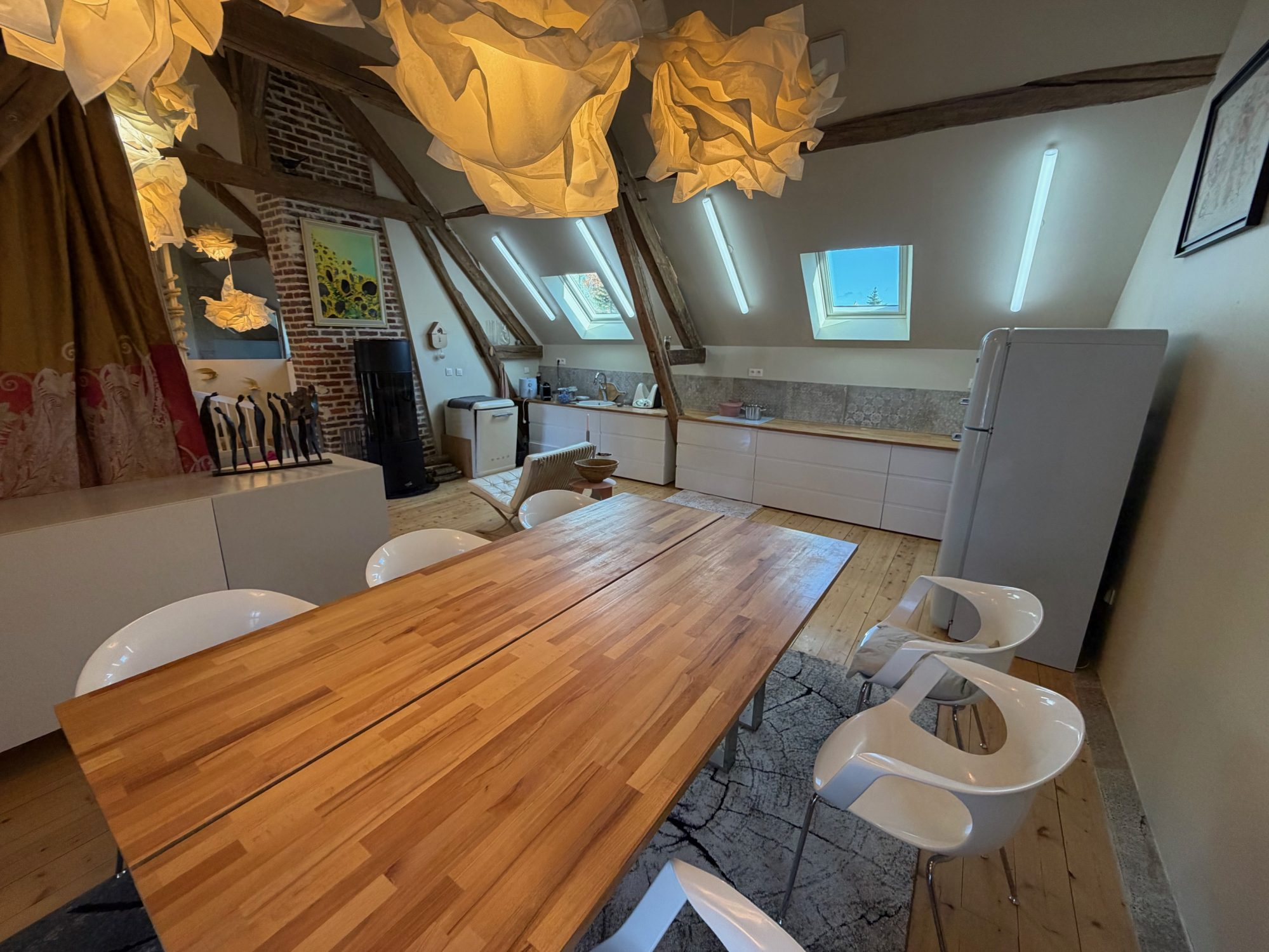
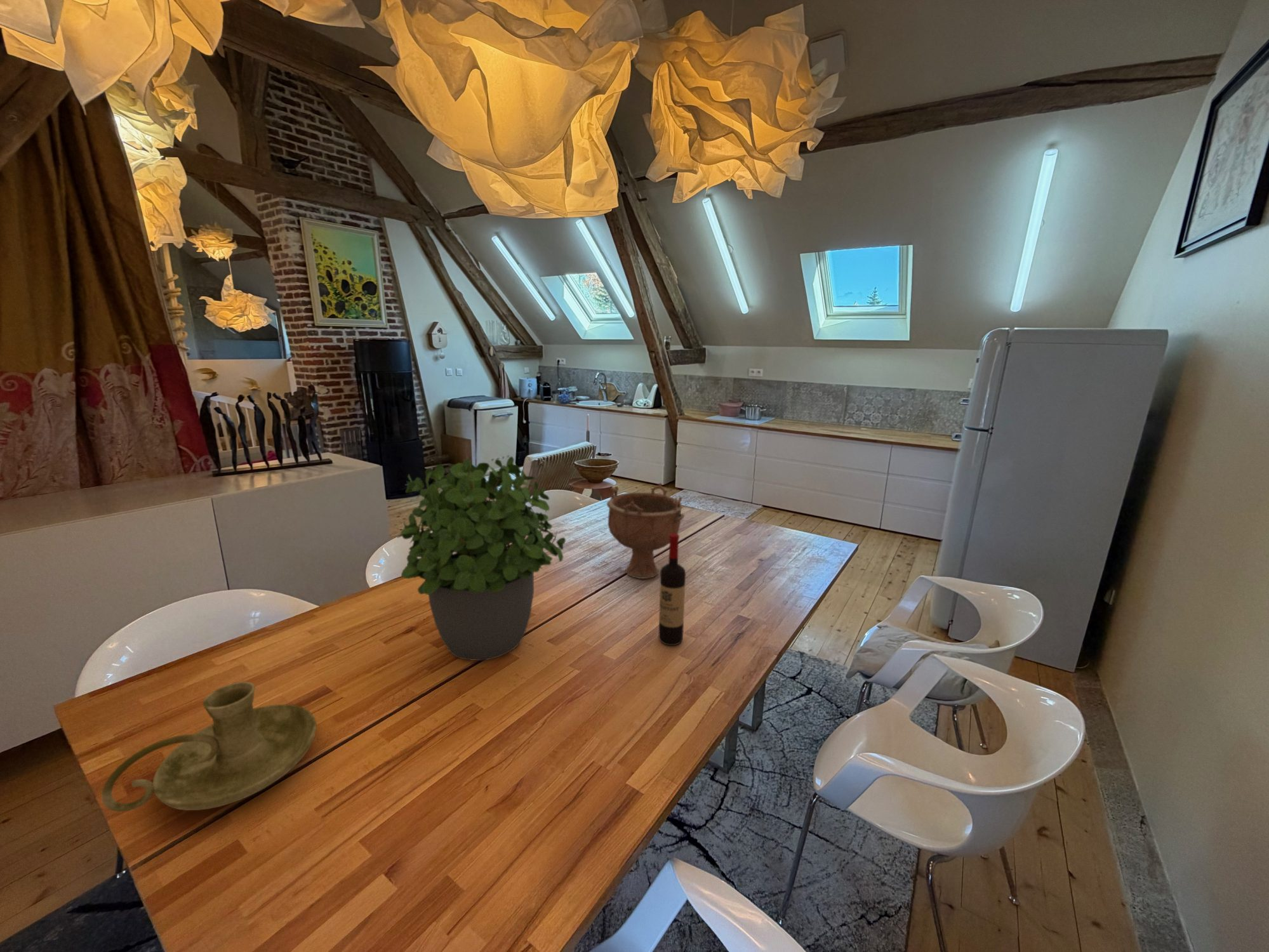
+ wine bottle (672, 588)
+ candle holder (218, 740)
+ decorative bowl (644, 532)
+ potted plant (482, 553)
